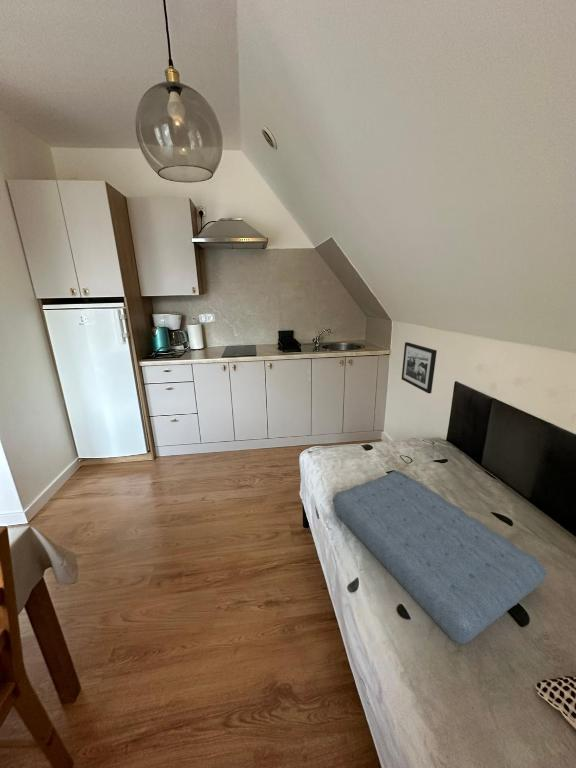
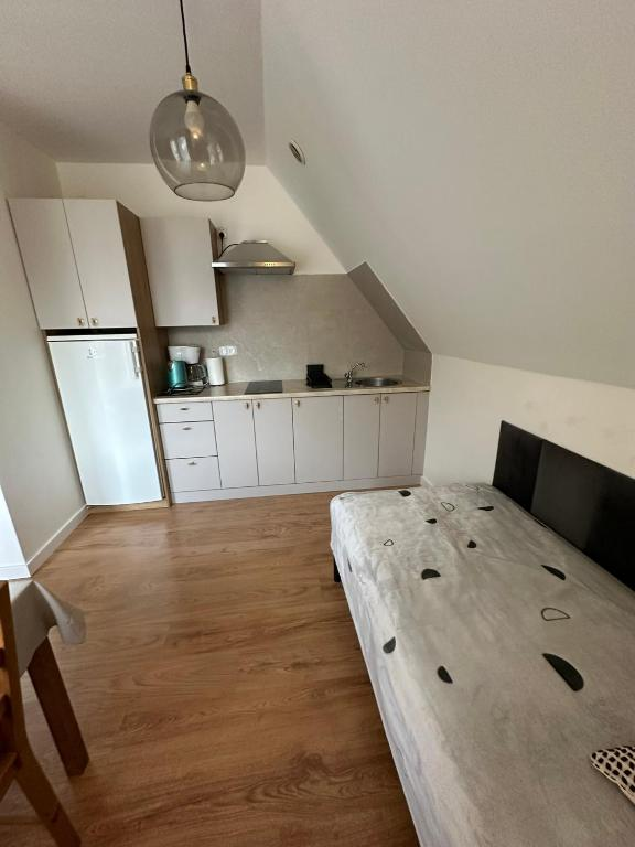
- cushion (421, 533)
- picture frame (417, 366)
